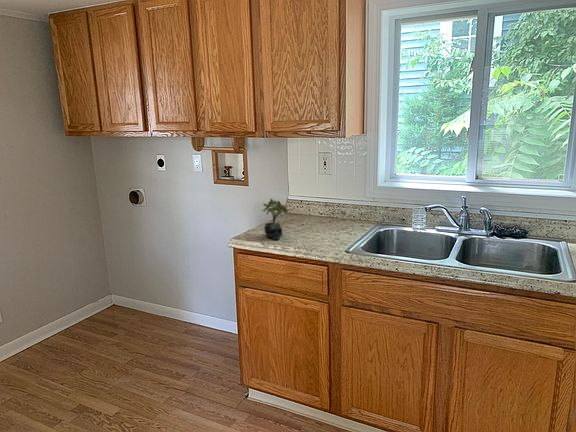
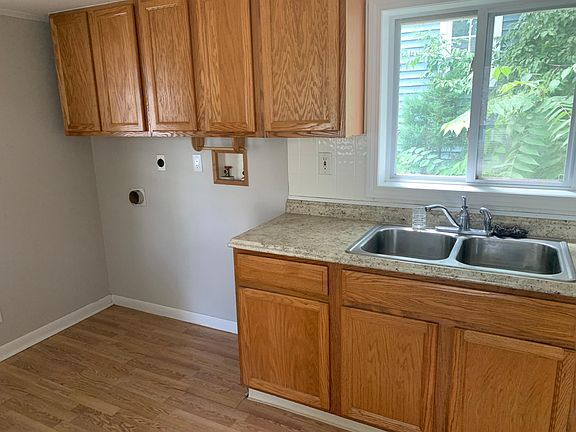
- succulent plant (273, 218)
